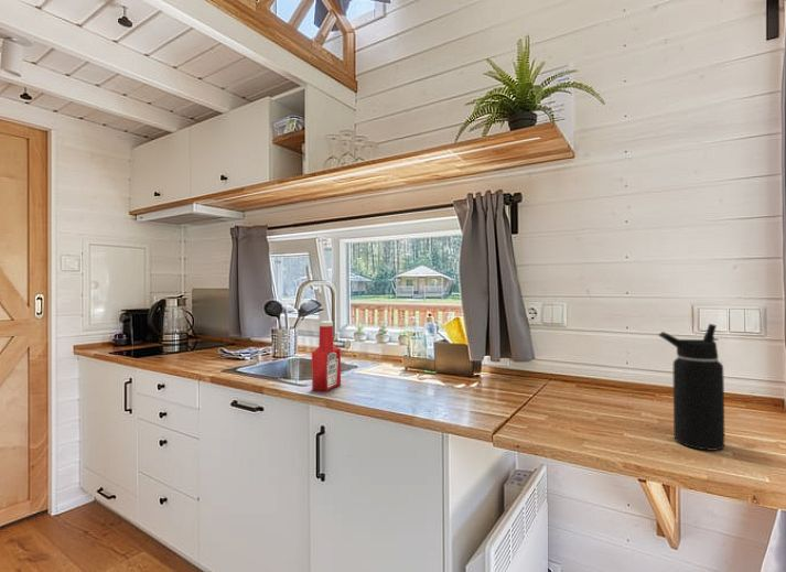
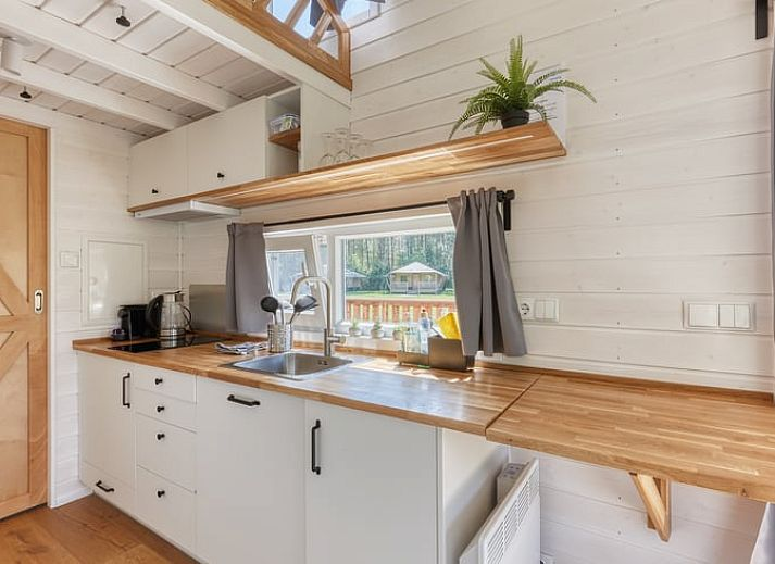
- soap bottle (326, 354)
- water bottle (690, 382)
